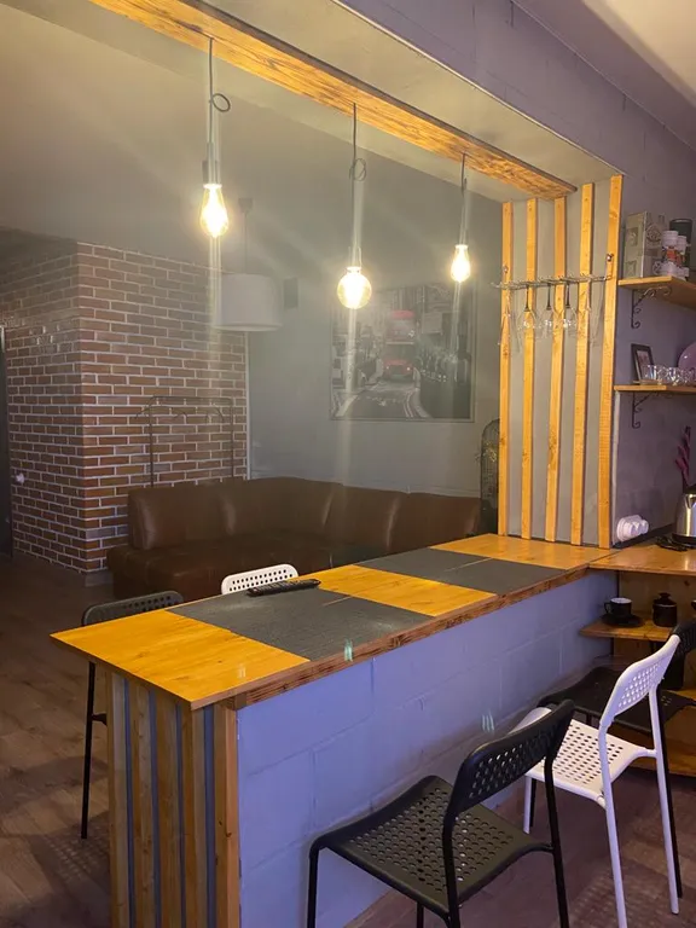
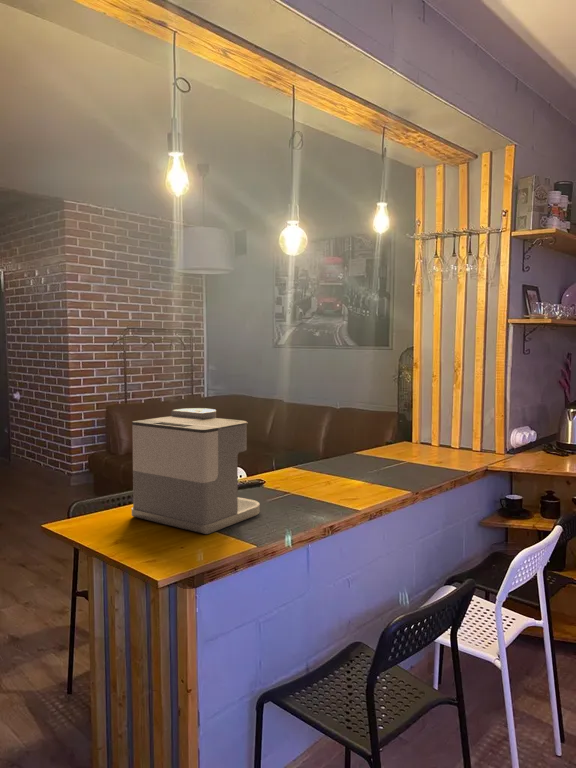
+ coffee maker (199, 464)
